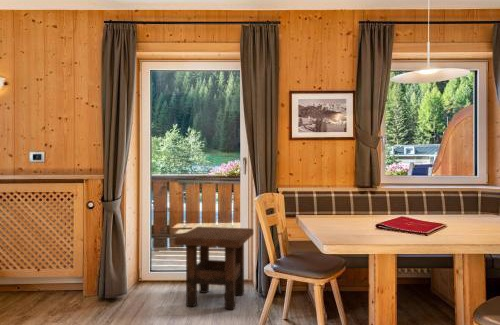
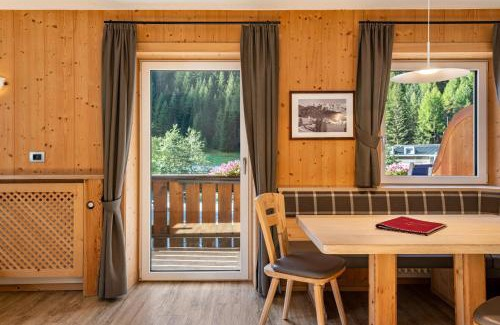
- side table (216, 265)
